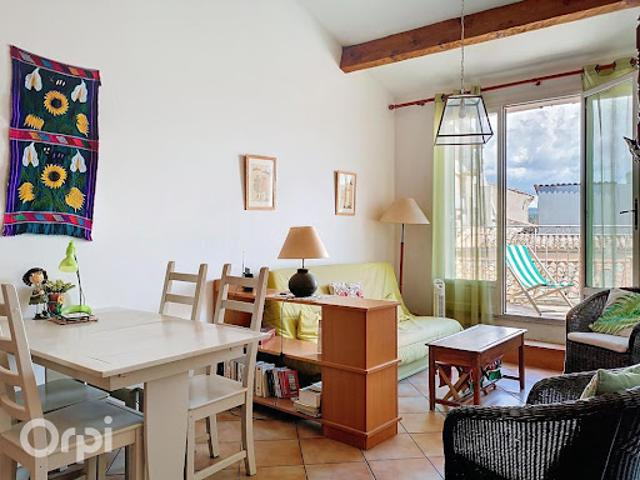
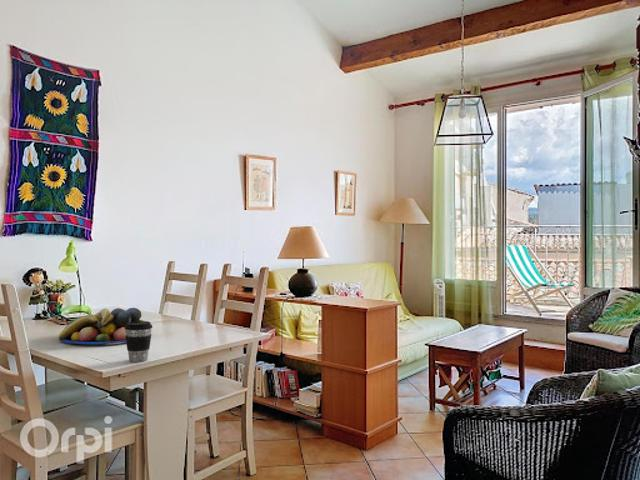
+ coffee cup (138, 341)
+ fruit bowl (106, 322)
